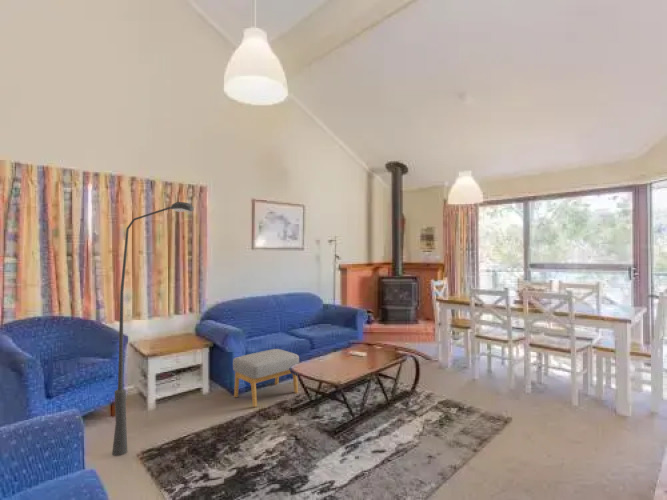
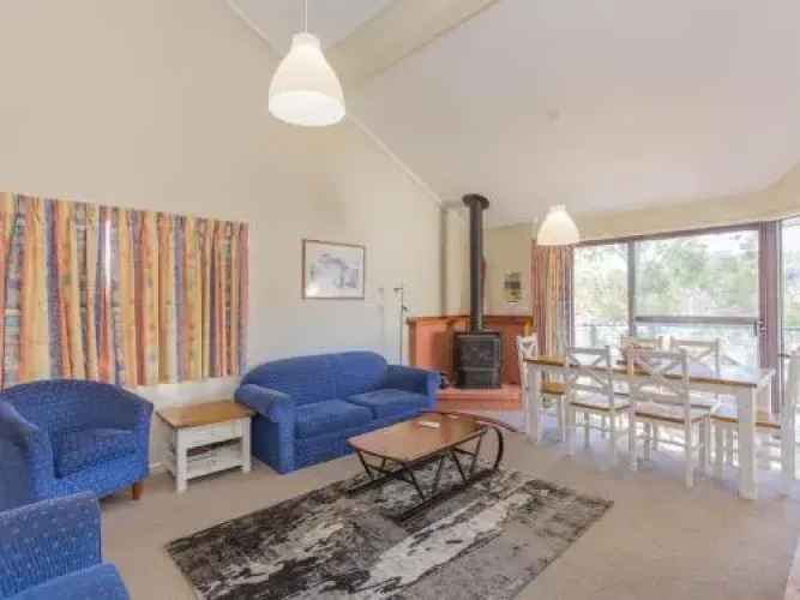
- footstool (266, 374)
- floor lamp (122, 330)
